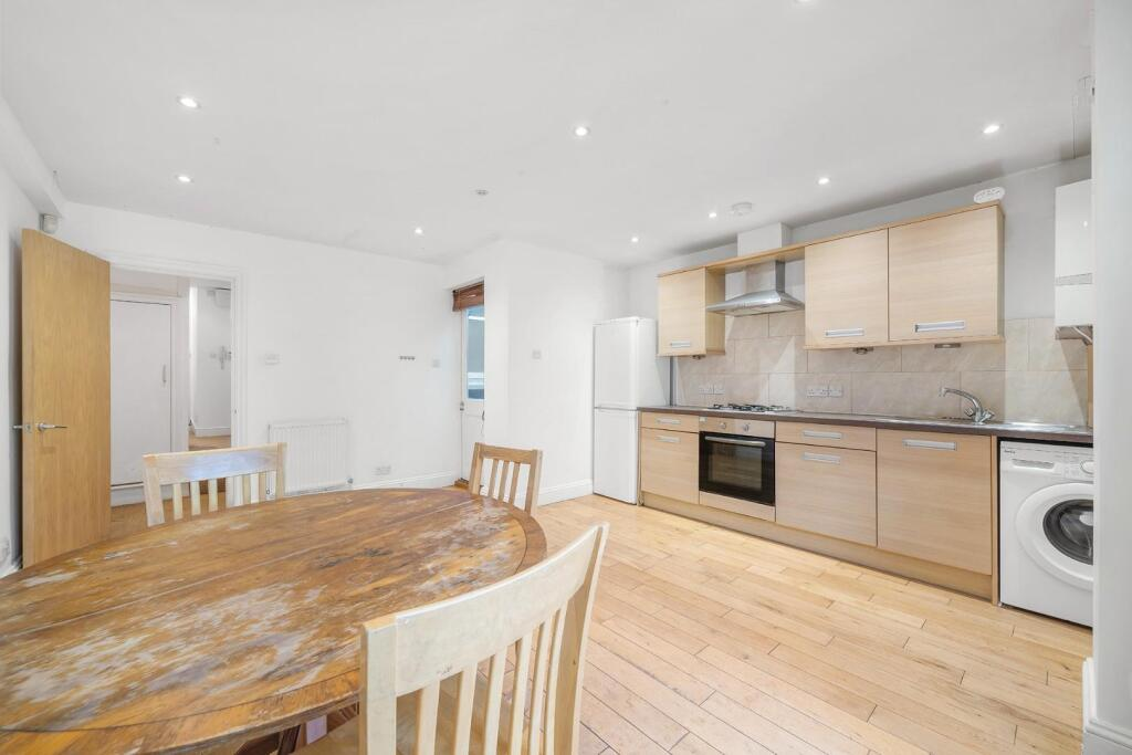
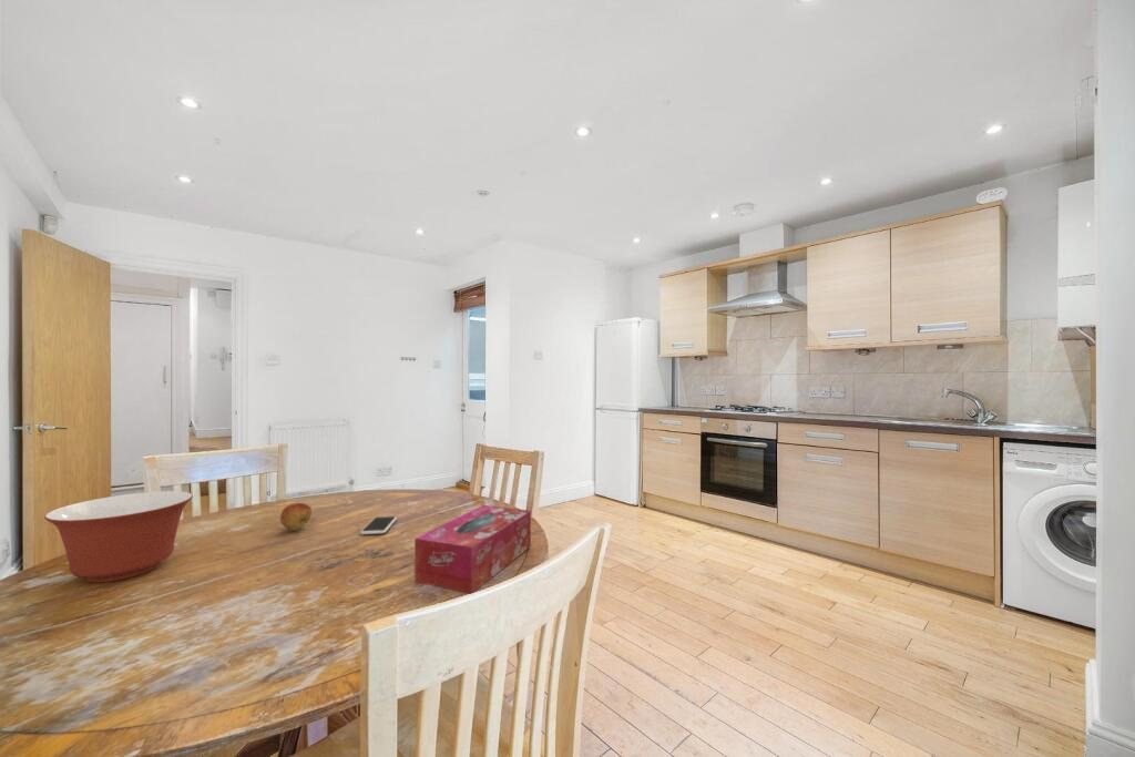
+ fruit (295, 516)
+ tissue box (478, 542)
+ mixing bowl (124, 536)
+ smartphone (379, 524)
